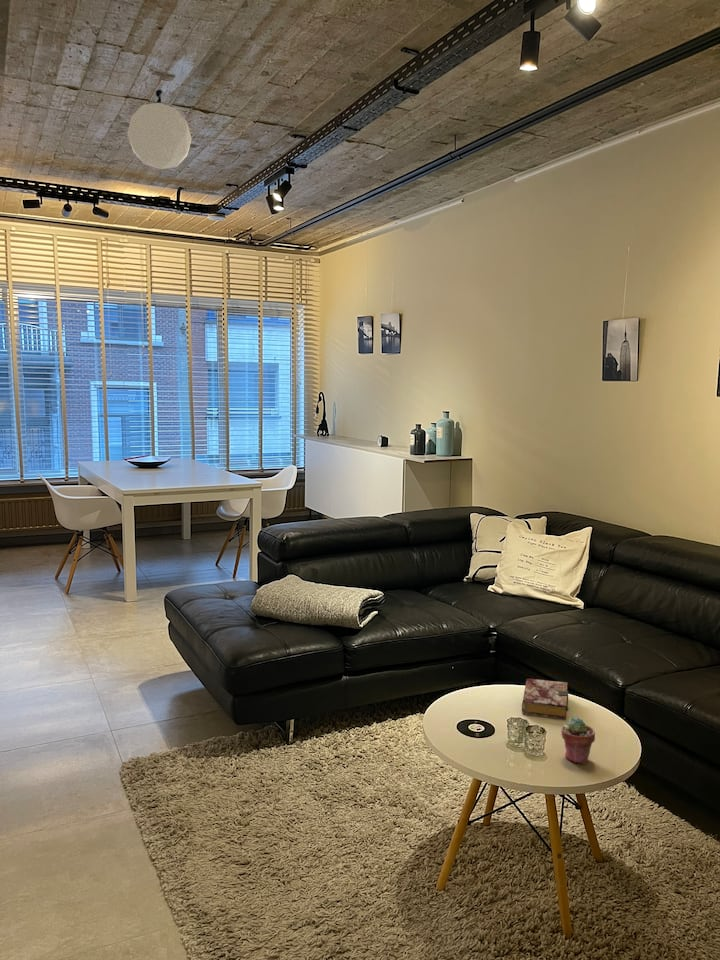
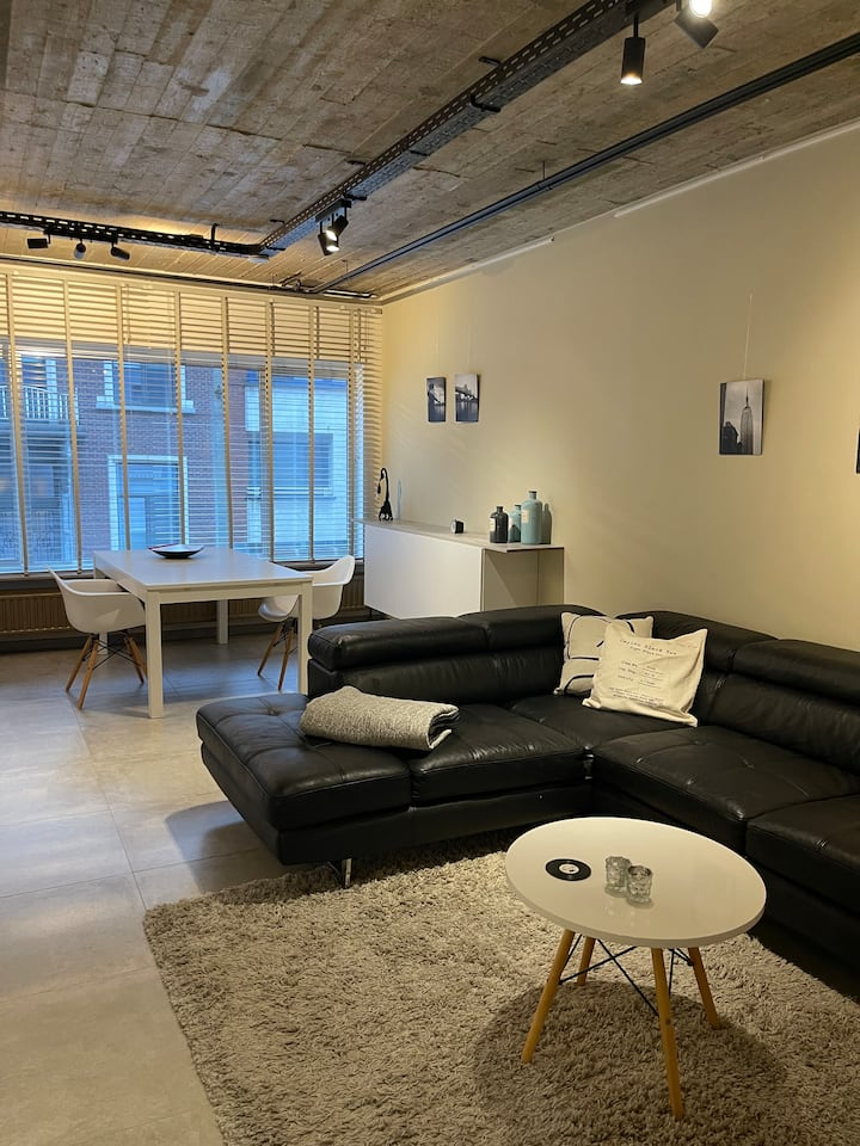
- book (545, 697)
- pendant lamp (159, 129)
- potted succulent (577, 738)
